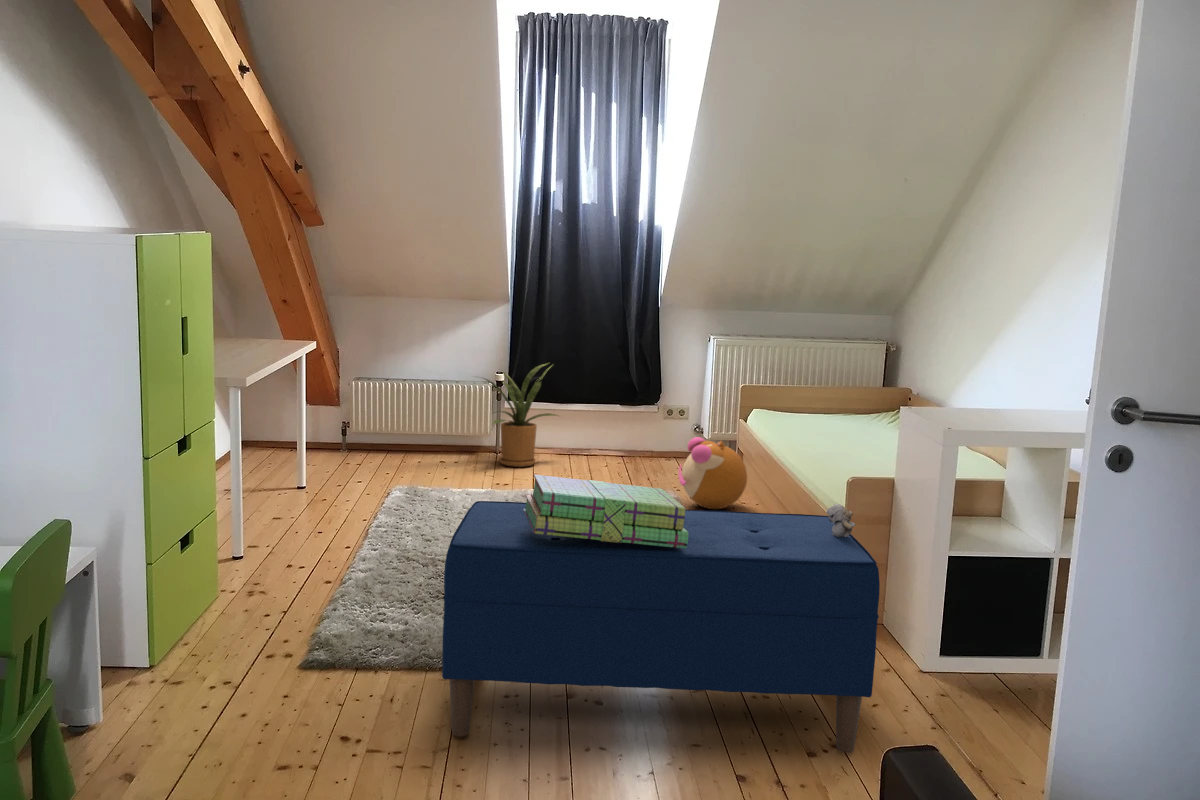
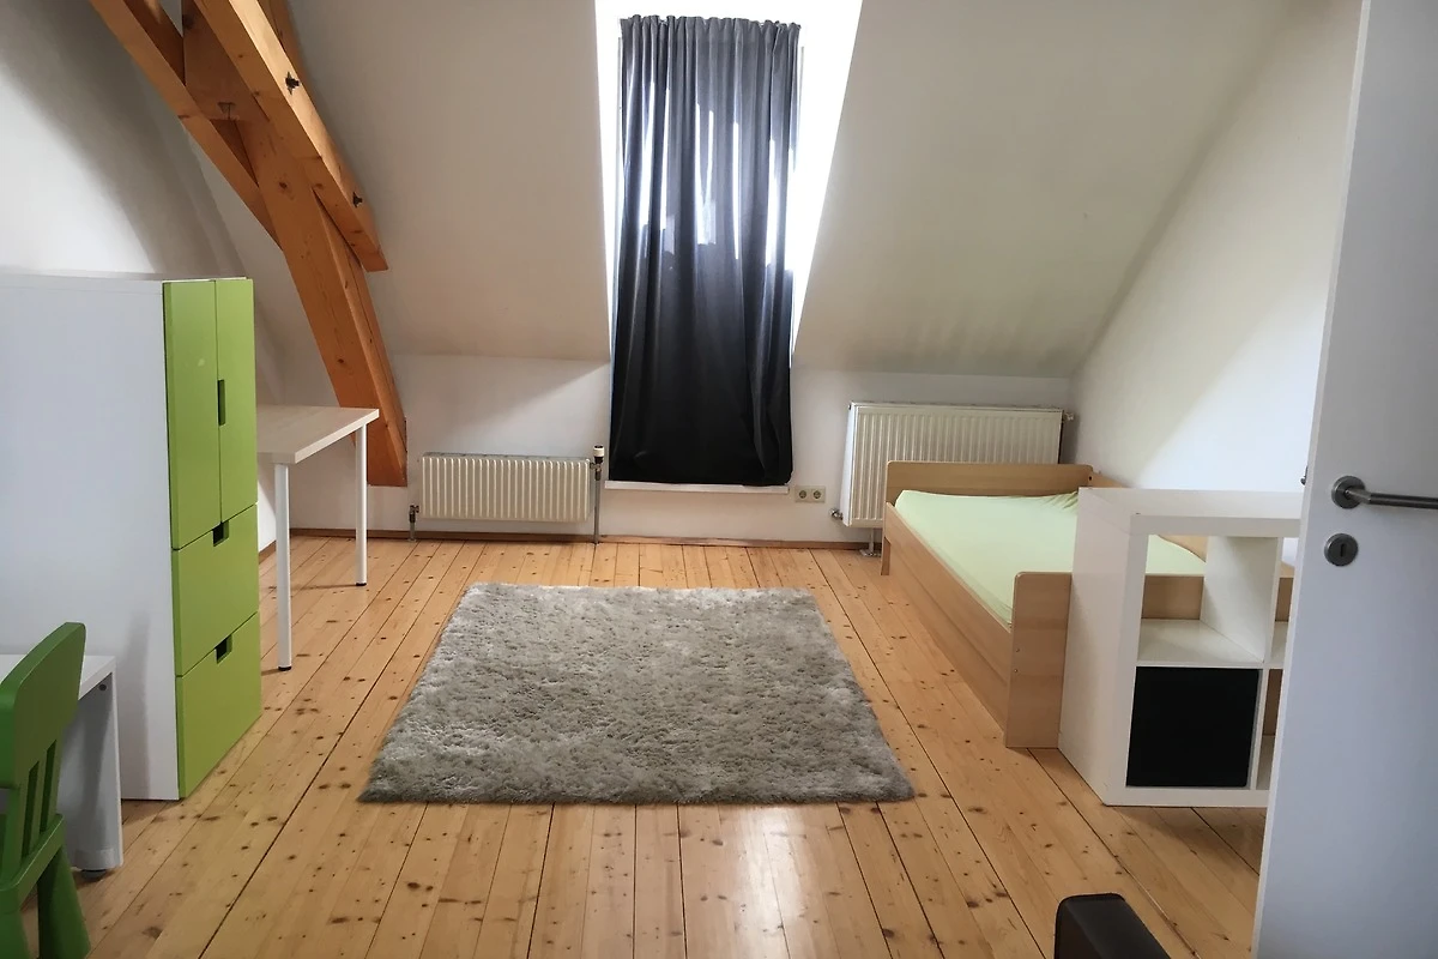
- bench (653, 618)
- teddy bear (827, 513)
- house plant (516, 412)
- plush toy (712, 474)
- stack of books (601, 517)
